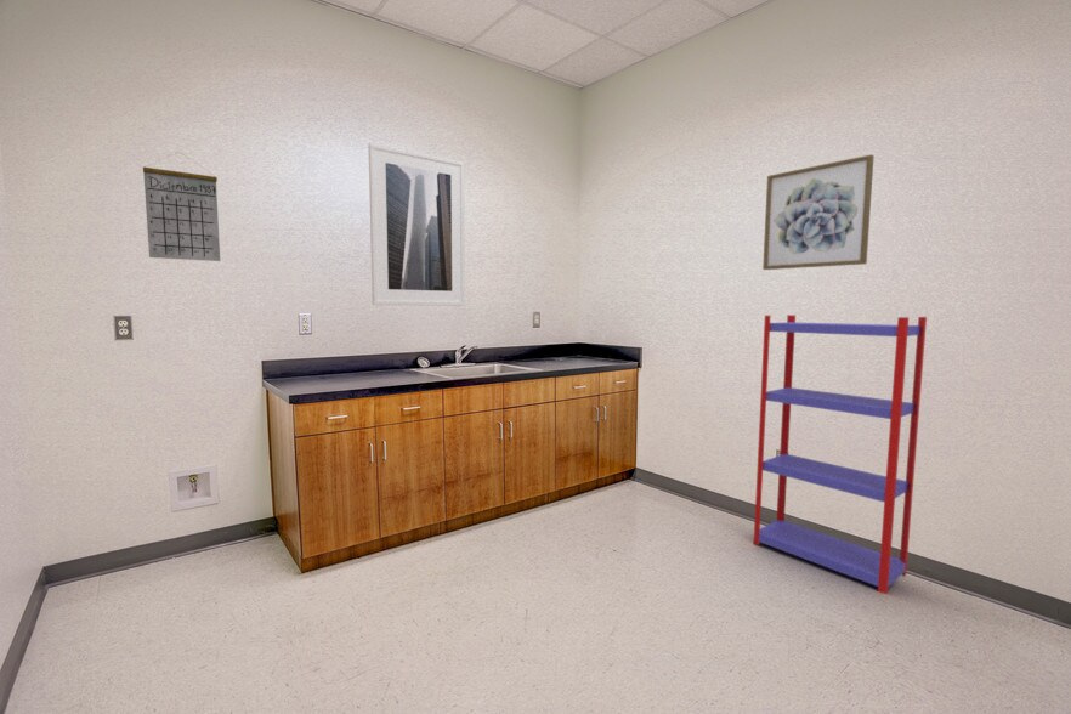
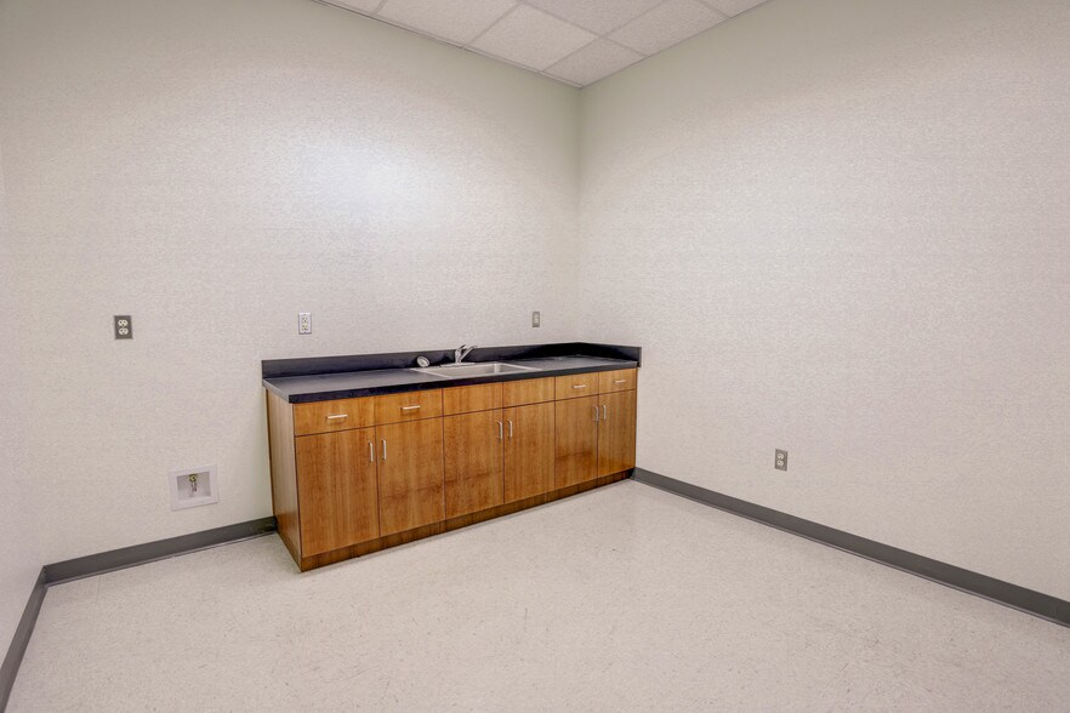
- calendar (182, 205)
- wall art (814, 216)
- shelving unit (827, 463)
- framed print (420, 229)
